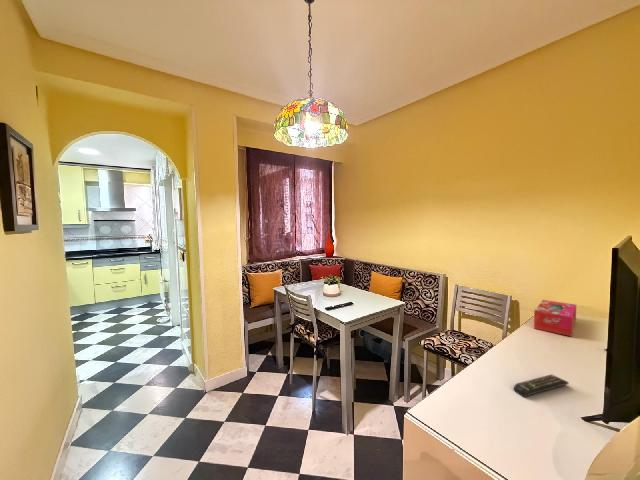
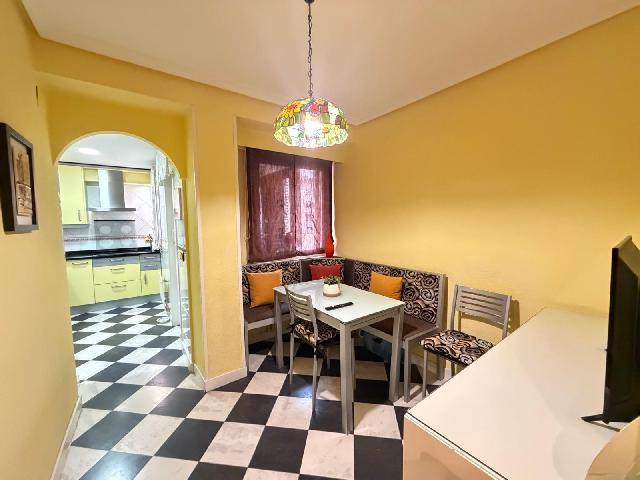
- remote control (541, 385)
- tissue box (555, 316)
